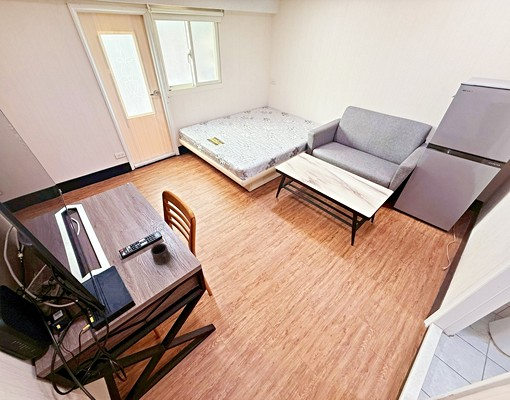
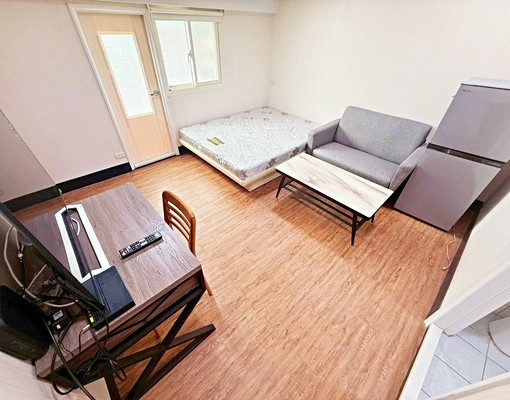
- mug (162, 254)
